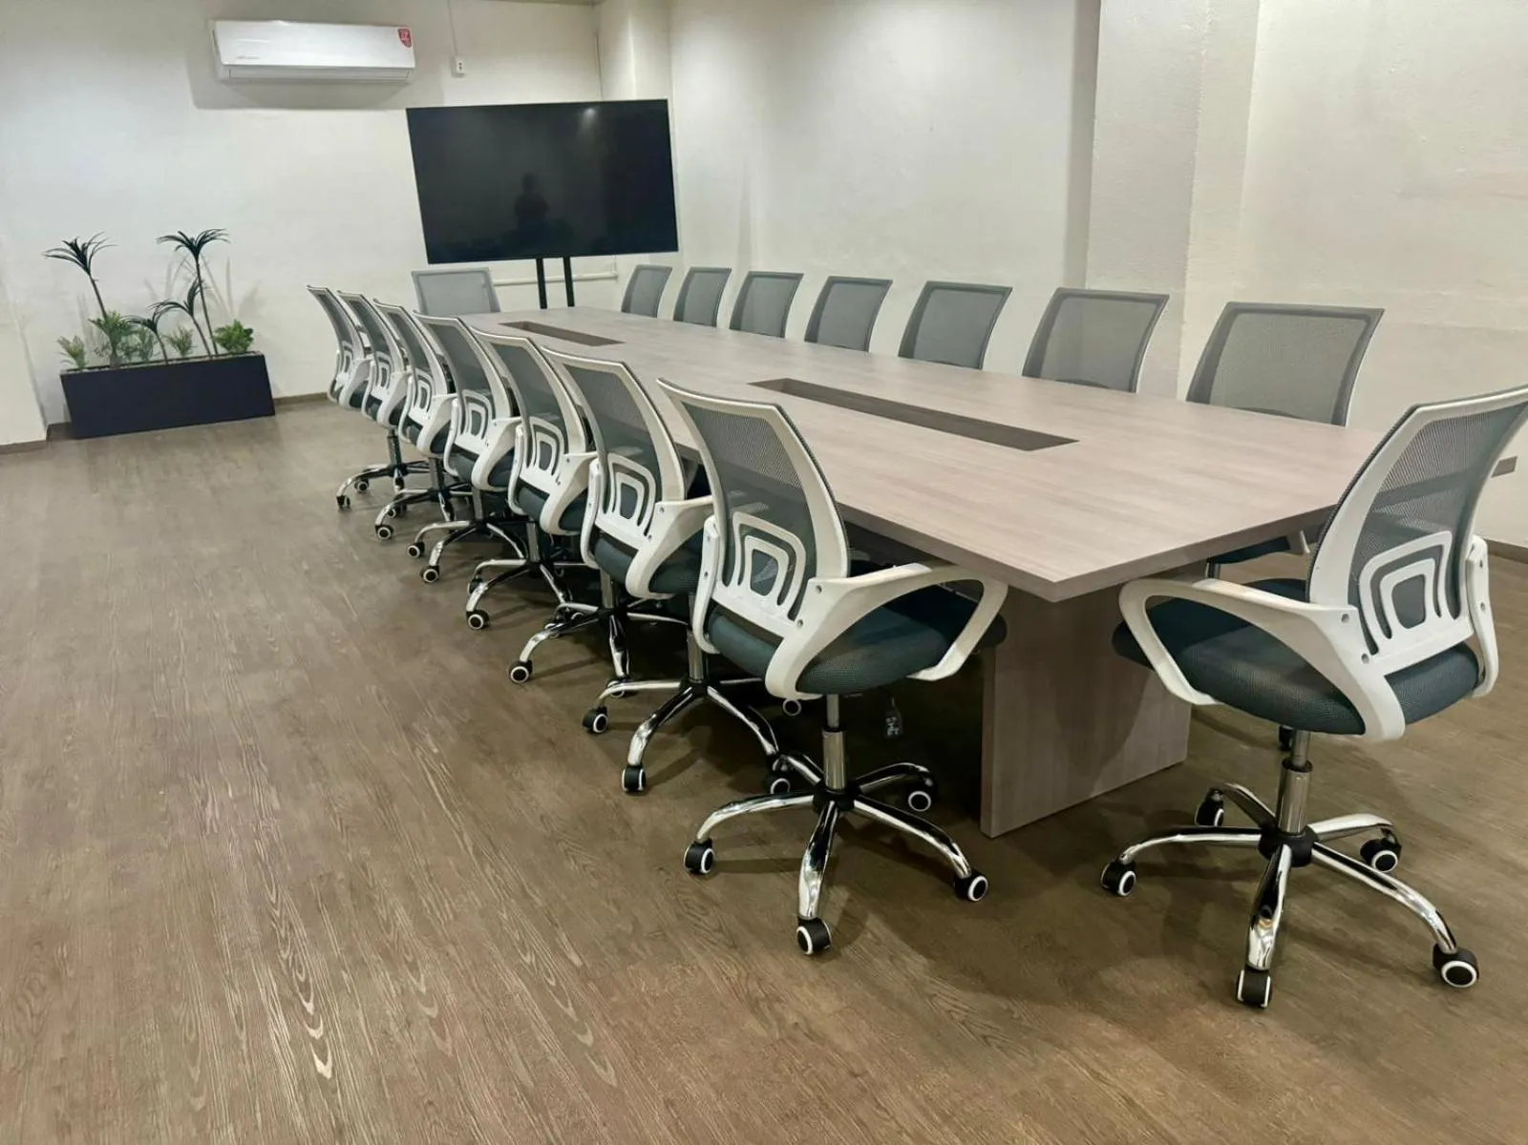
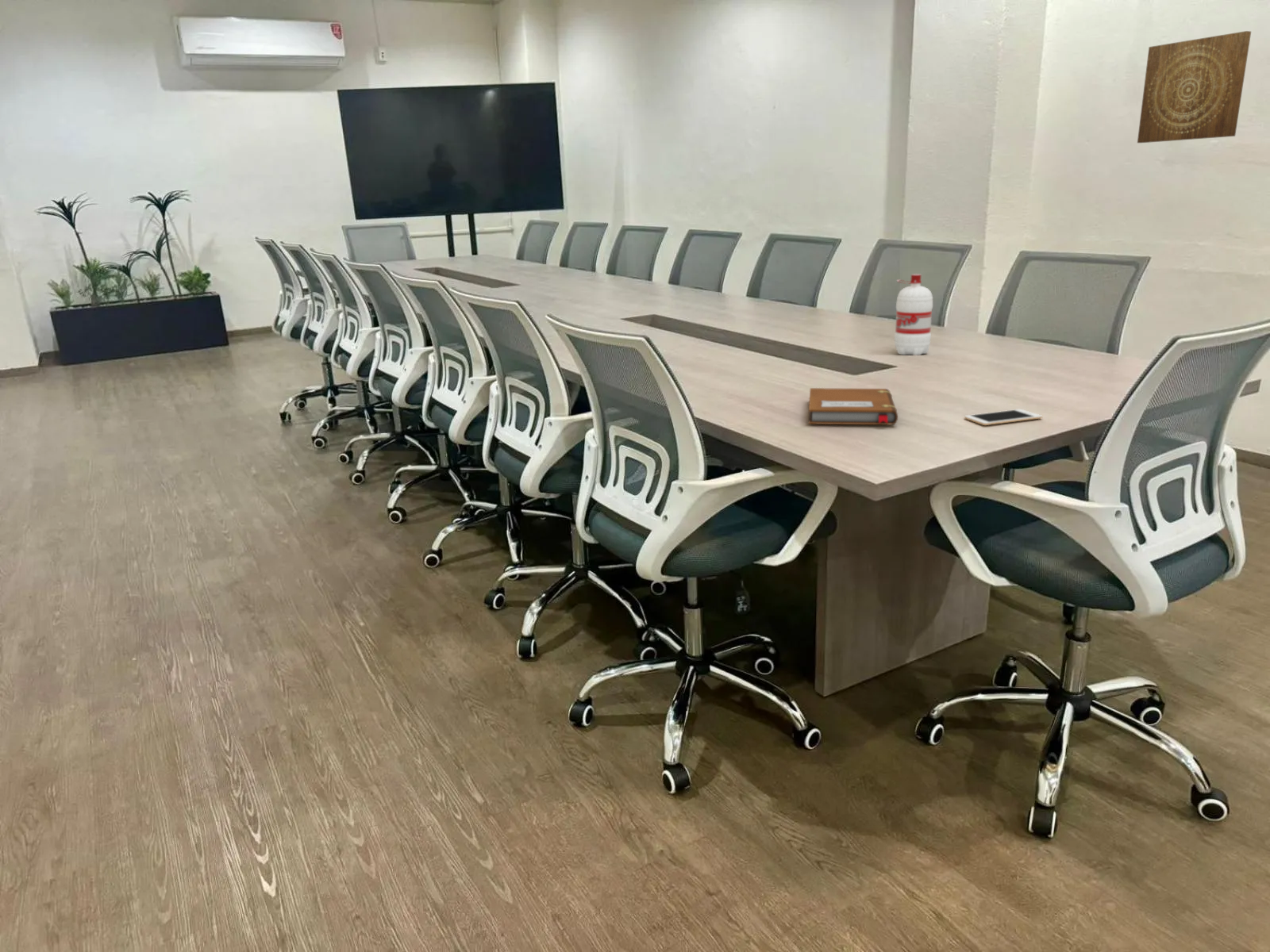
+ cell phone (1003, 416)
+ water bottle (914, 314)
+ notebook (851, 405)
+ wall art (1191, 90)
